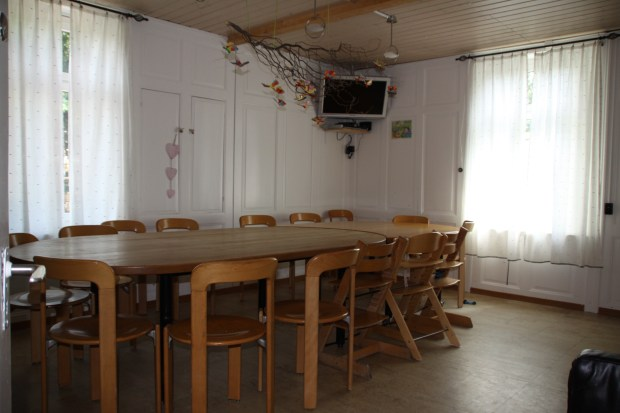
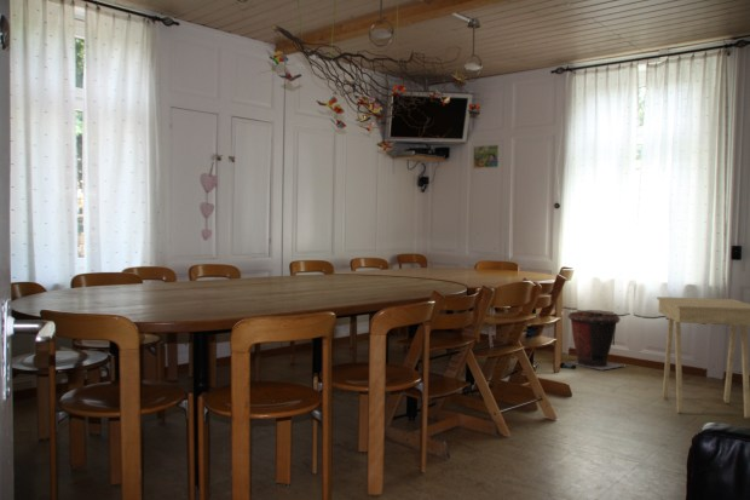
+ trash can (593, 337)
+ side table (727, 361)
